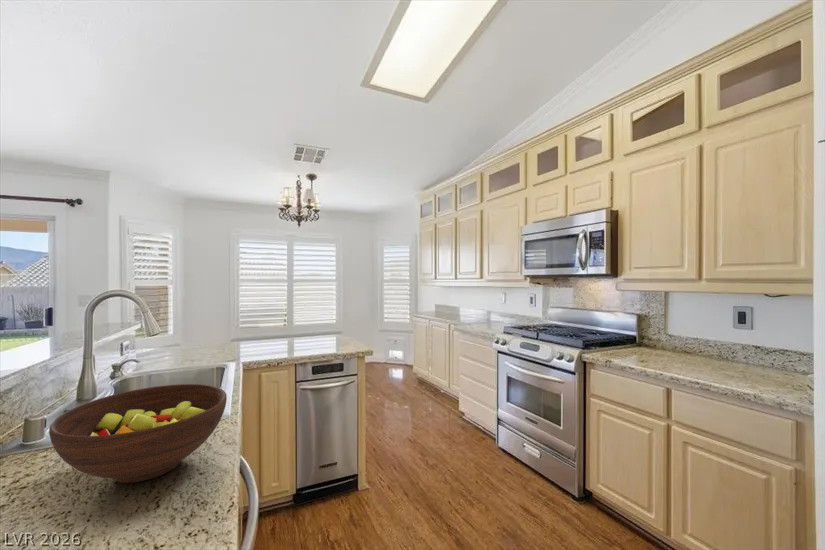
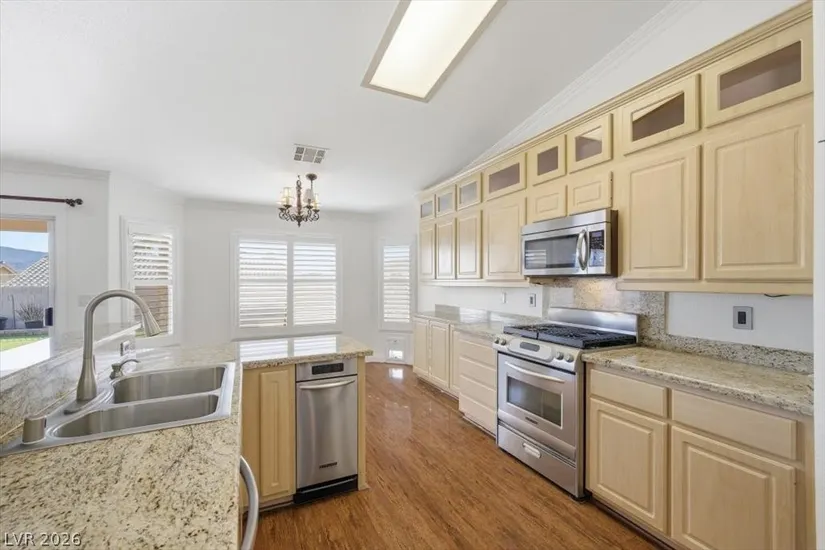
- fruit bowl (148, 437)
